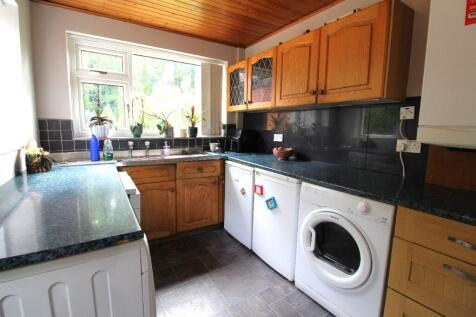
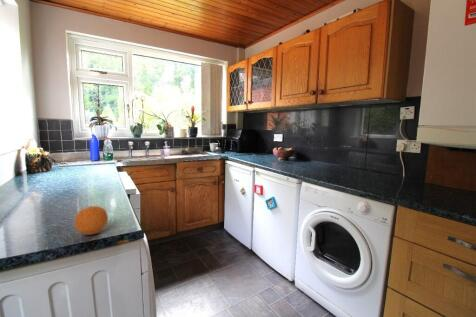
+ fruit (91, 220)
